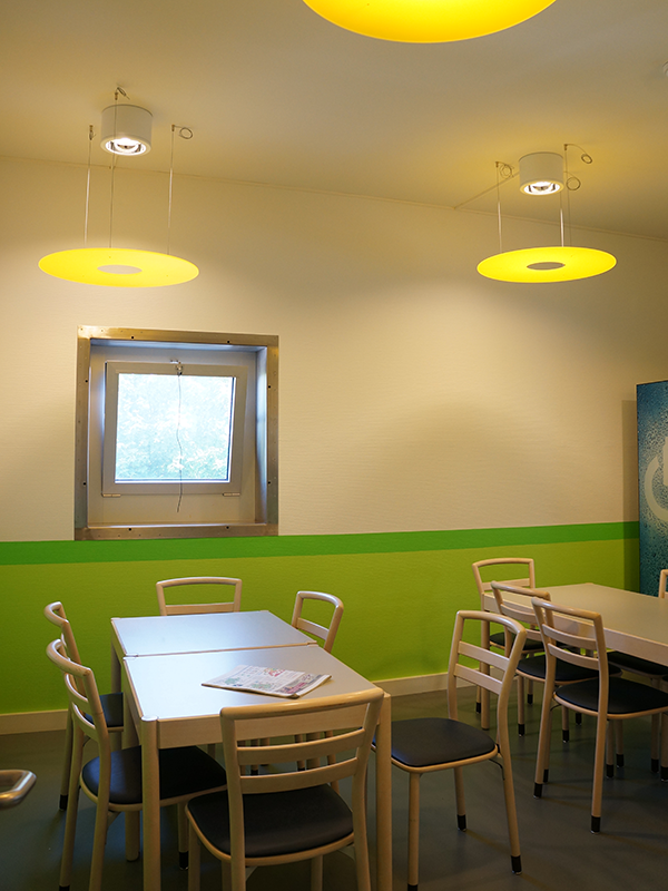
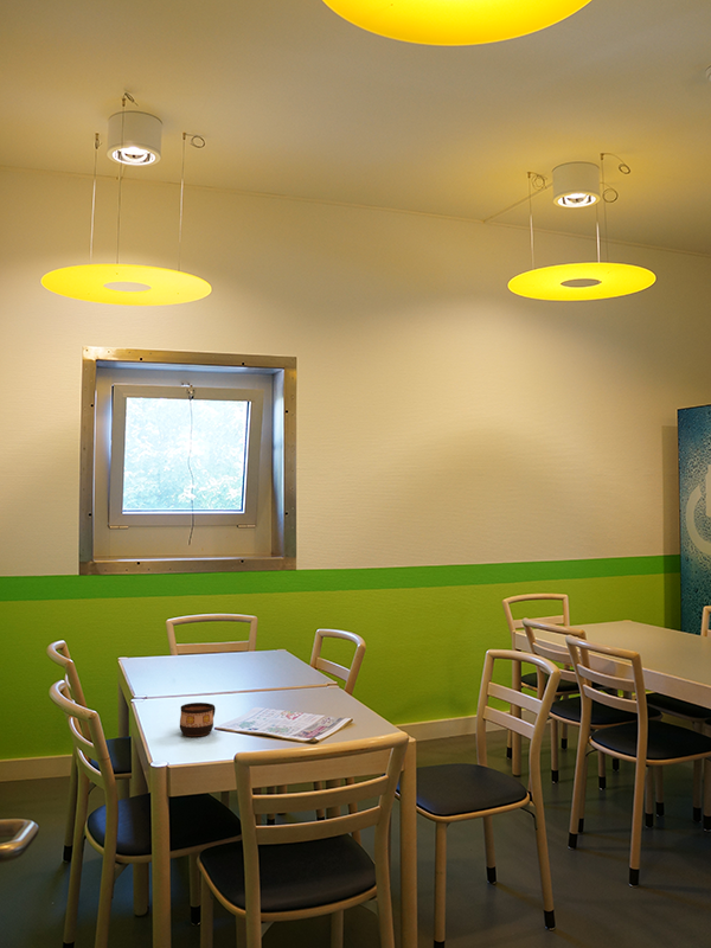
+ cup (198, 719)
